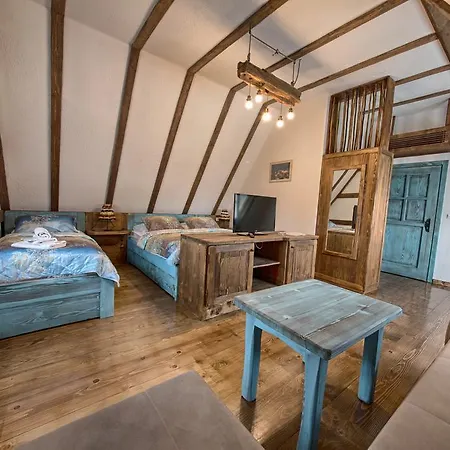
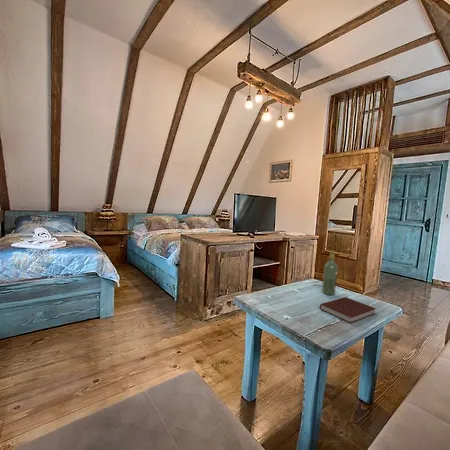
+ wine bottle (330, 272)
+ notebook (347, 308)
